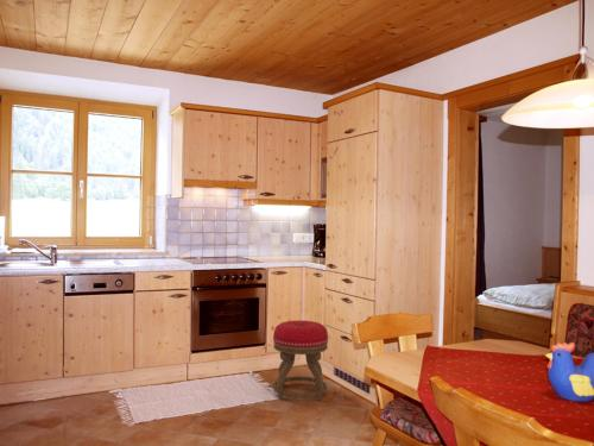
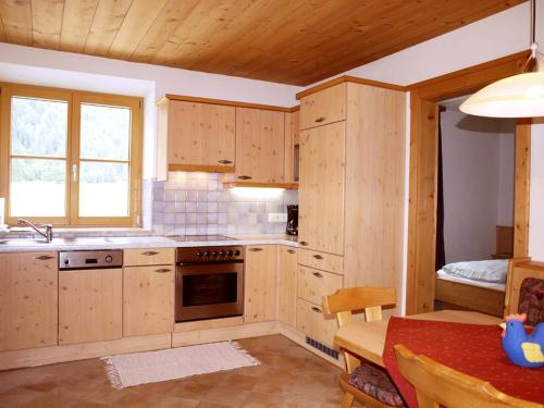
- stool (299, 353)
